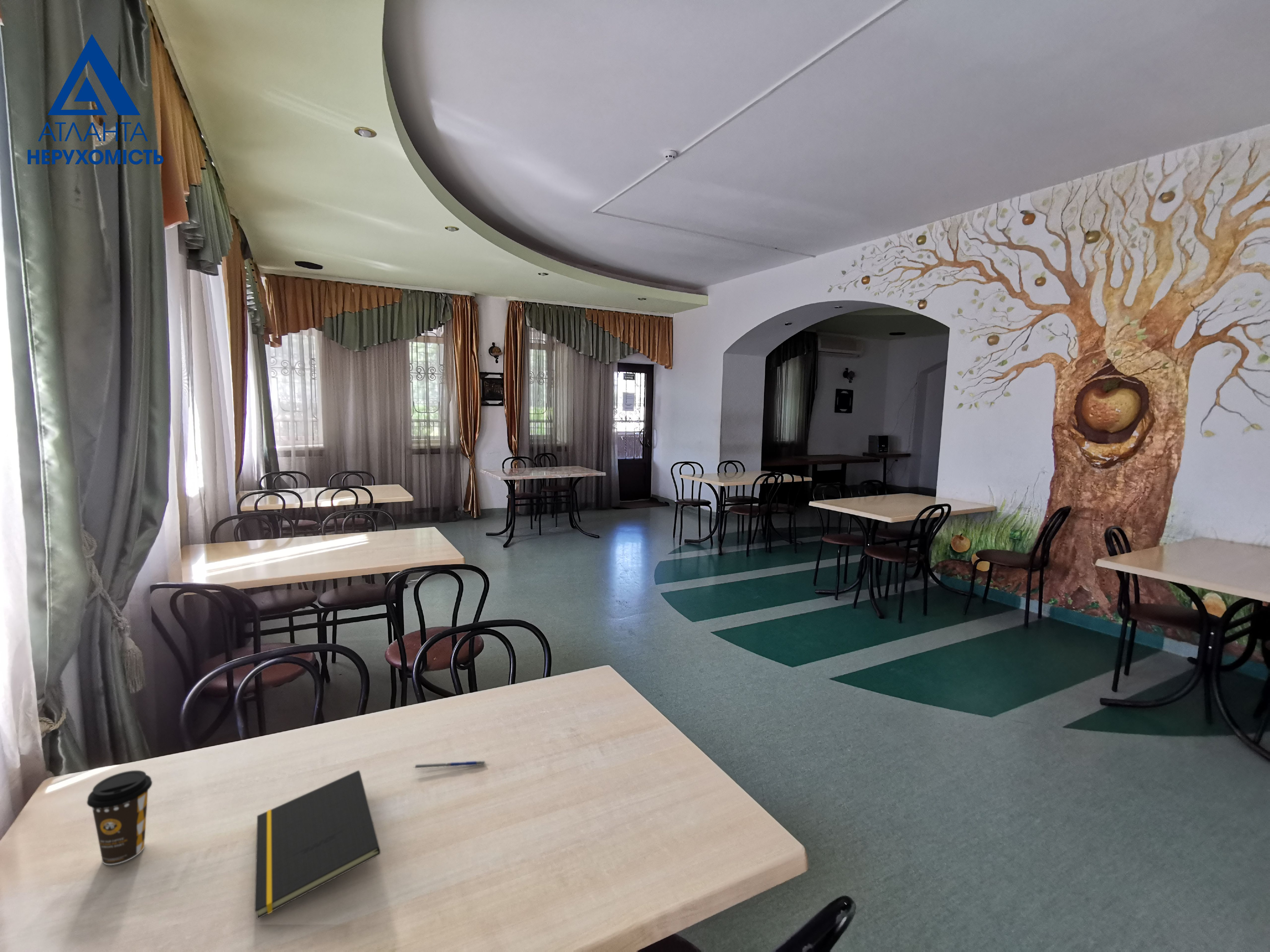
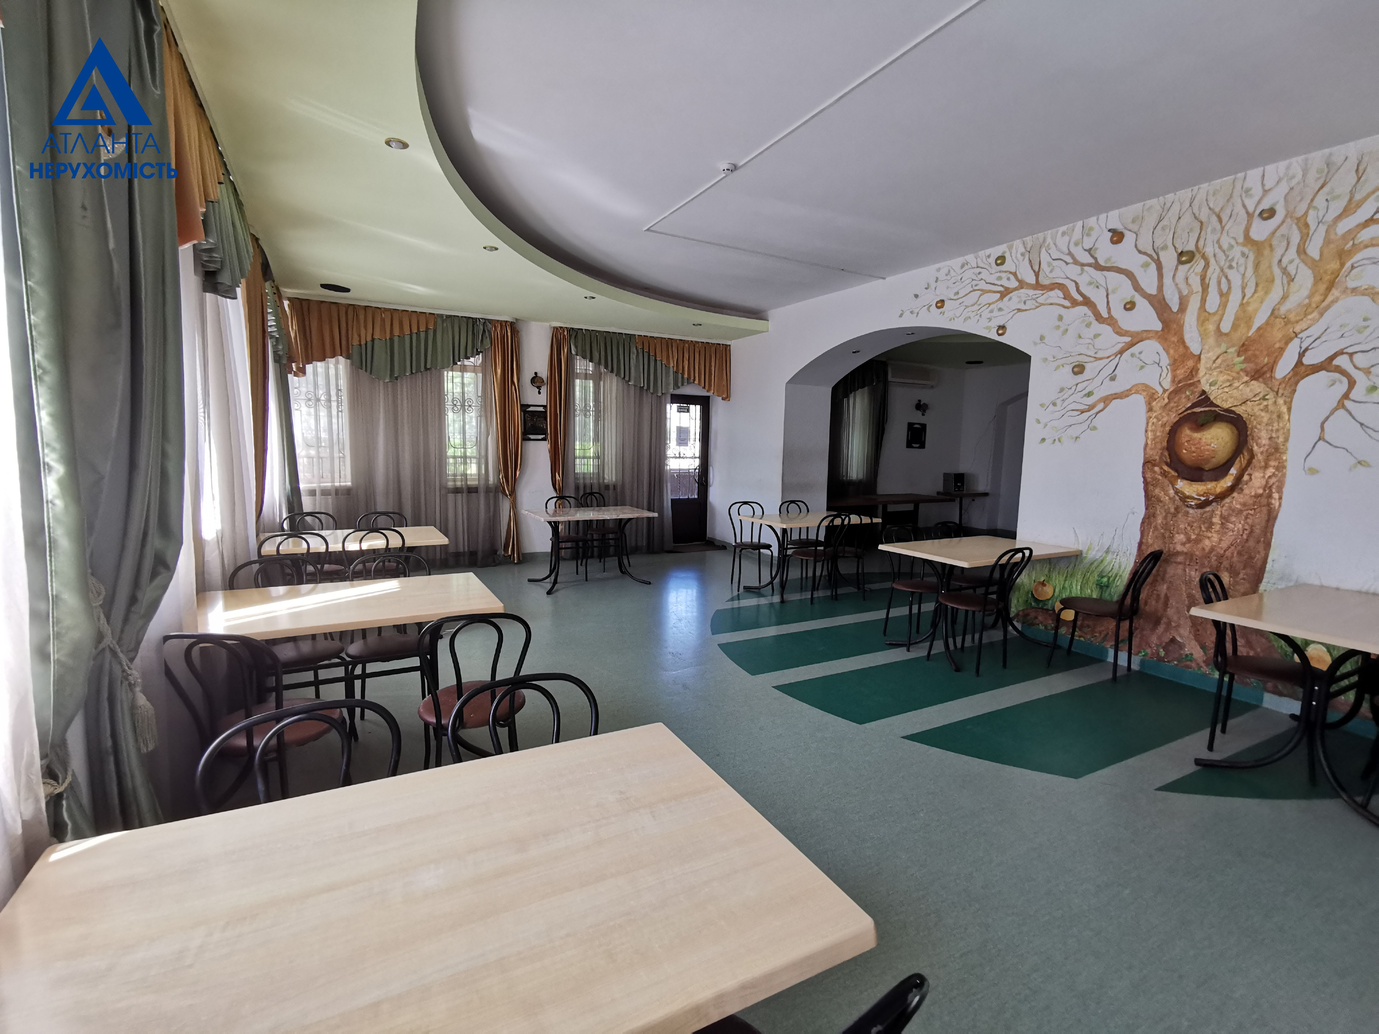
- notepad (315, 834)
- pen (449, 764)
- coffee cup (122, 818)
